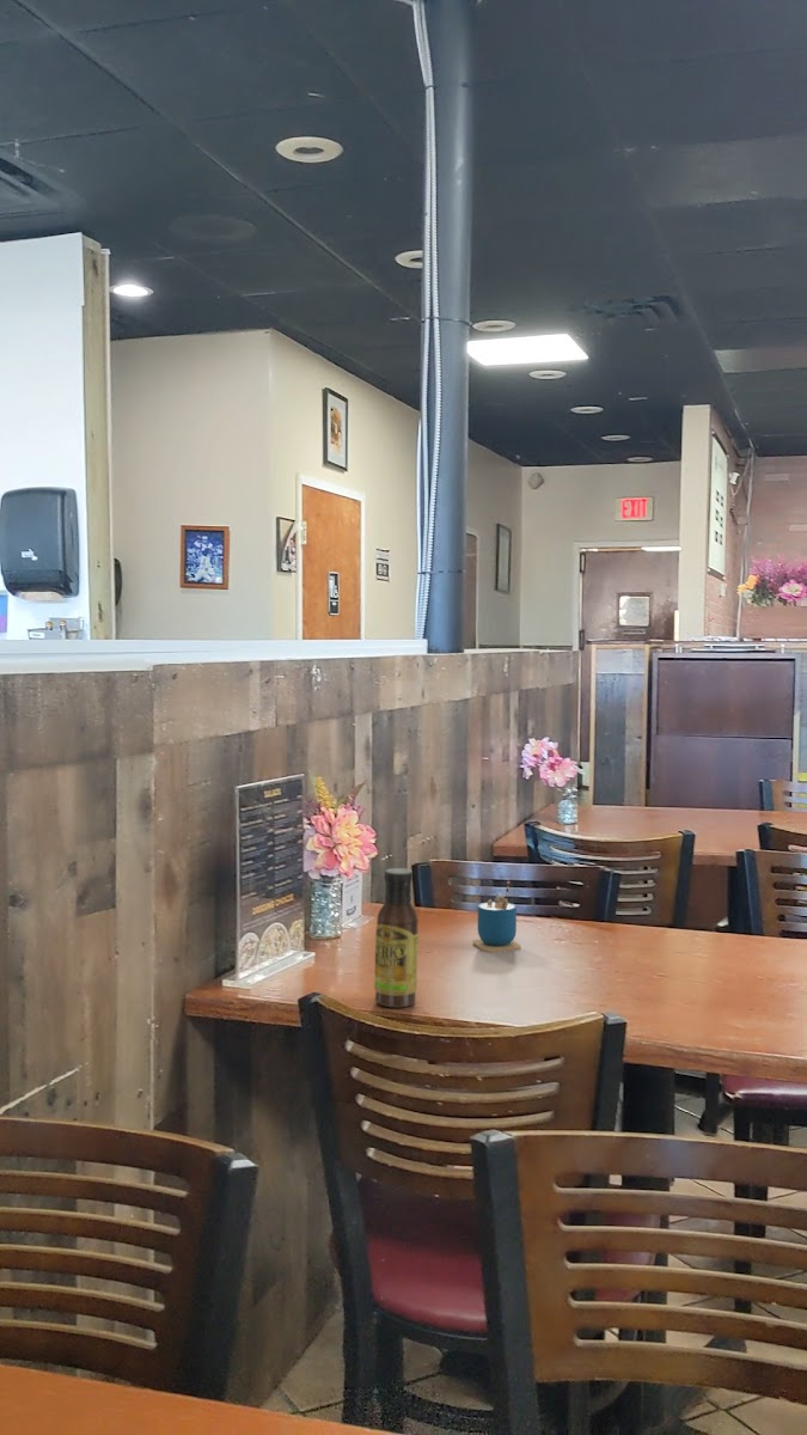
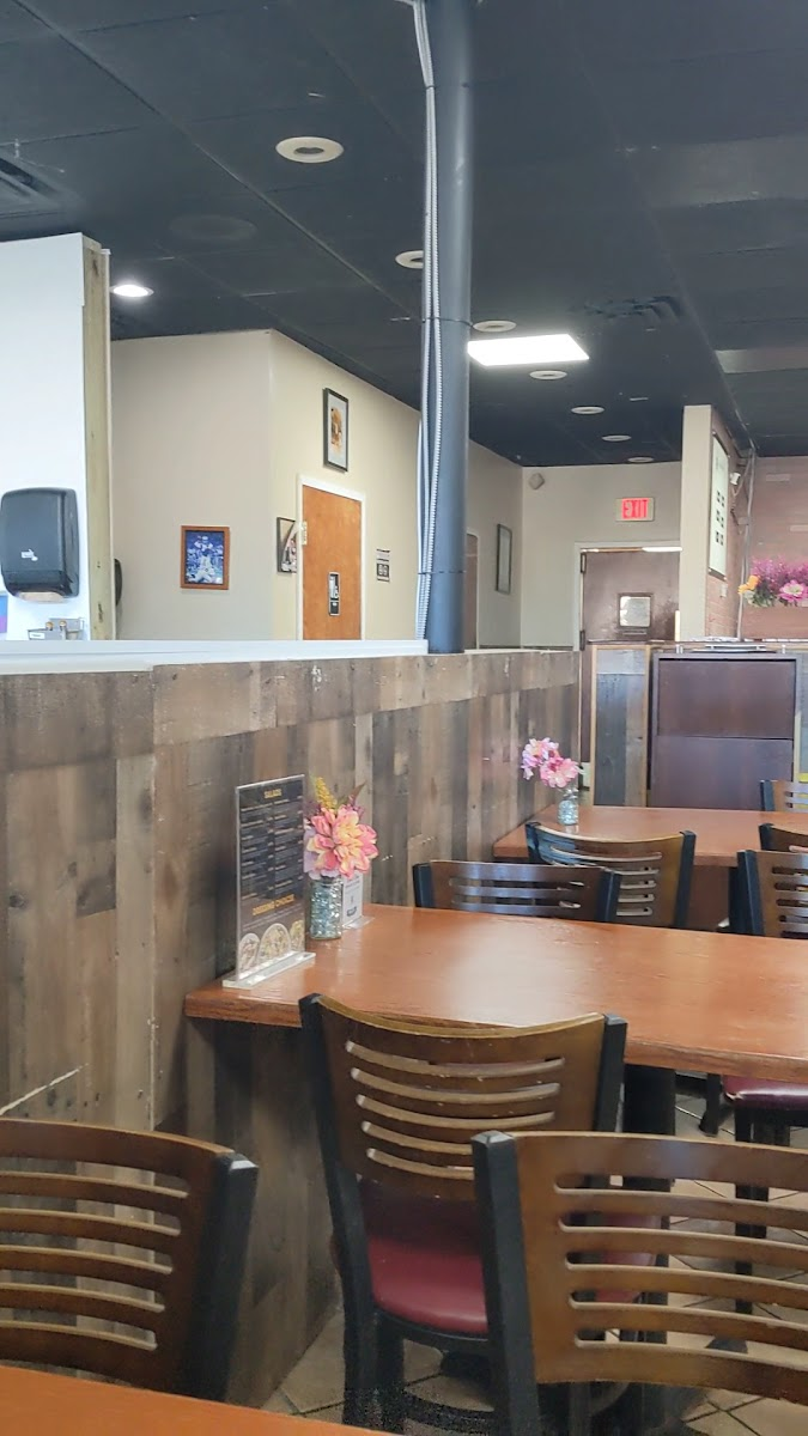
- sauce bottle (396, 936)
- cup (496, 911)
